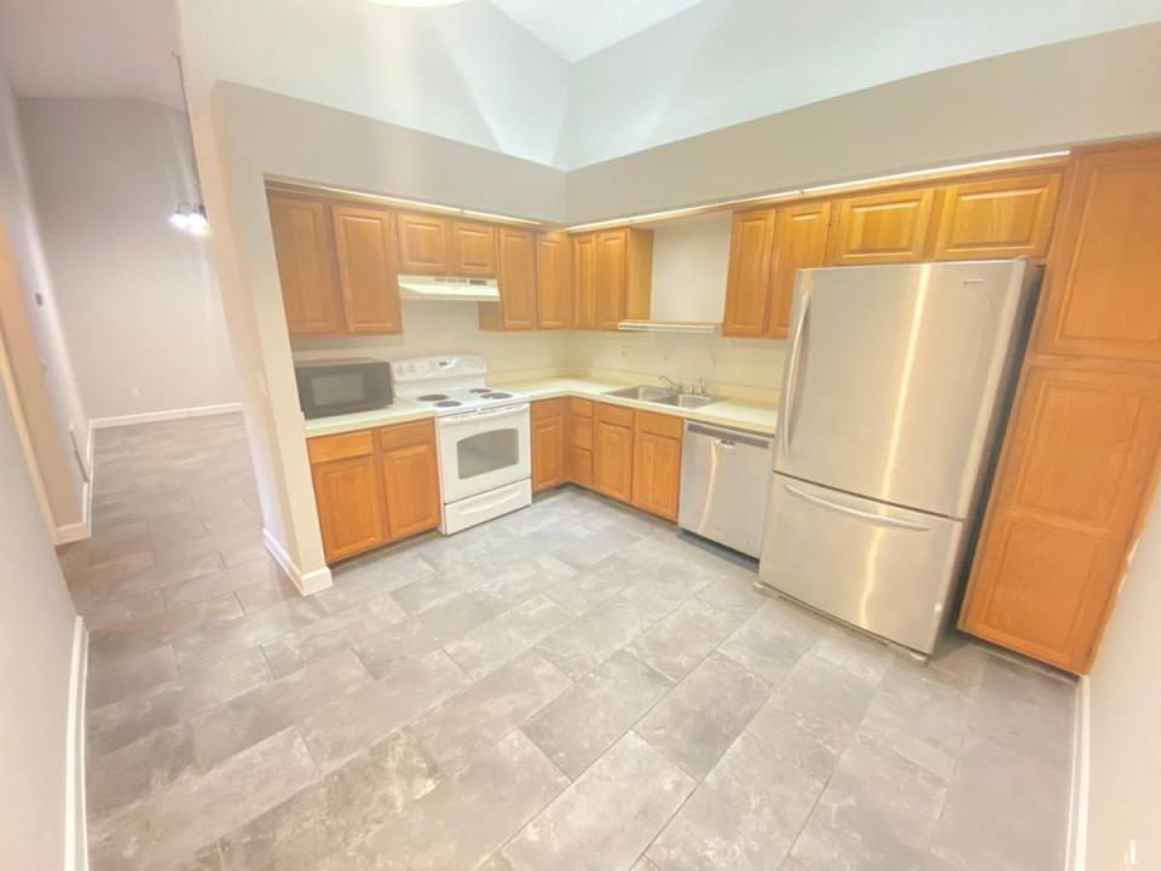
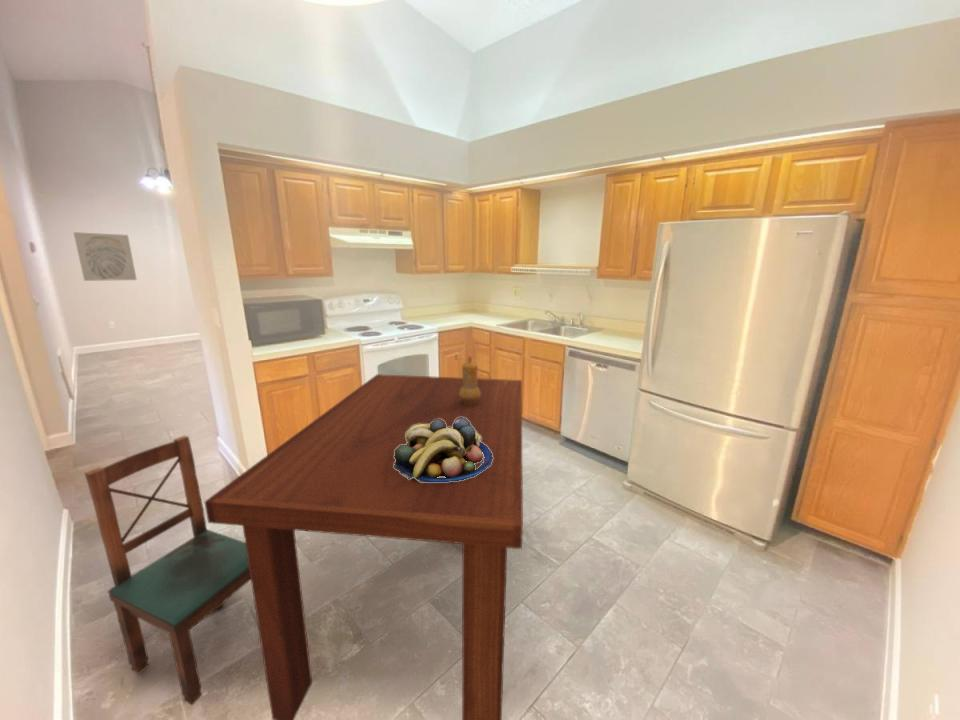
+ wall art (106, 257)
+ dining chair (190, 561)
+ dining table (422, 508)
+ pepper mill (467, 378)
+ fruit bowl (444, 441)
